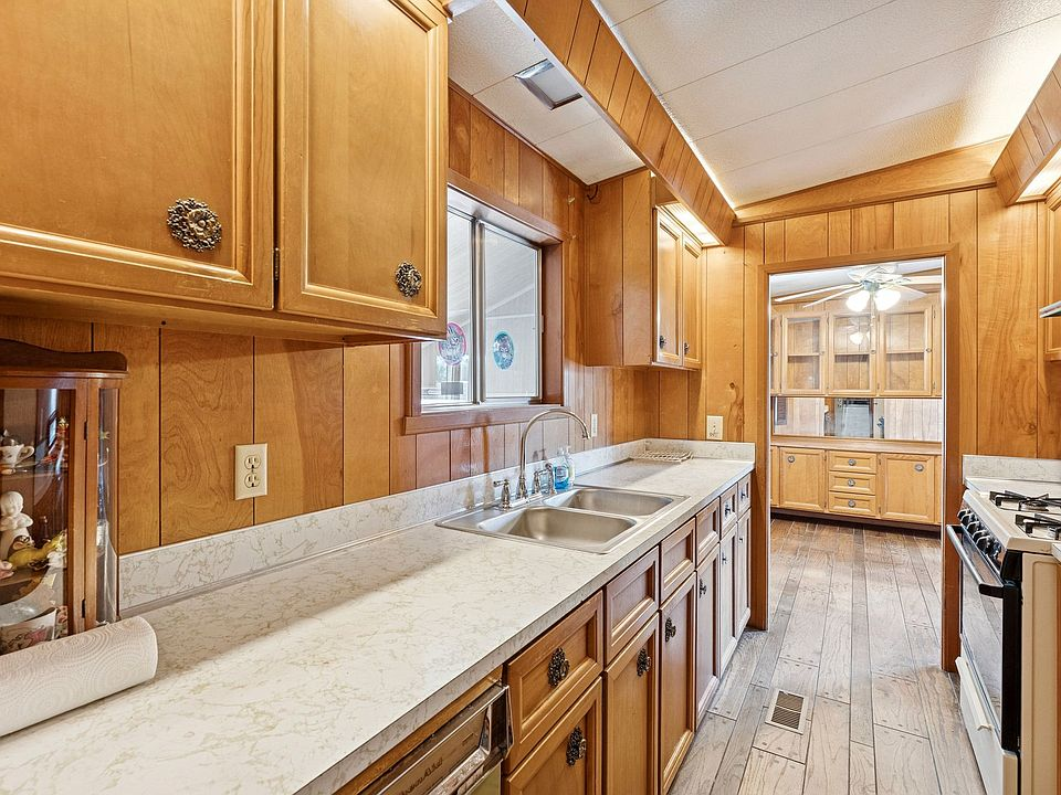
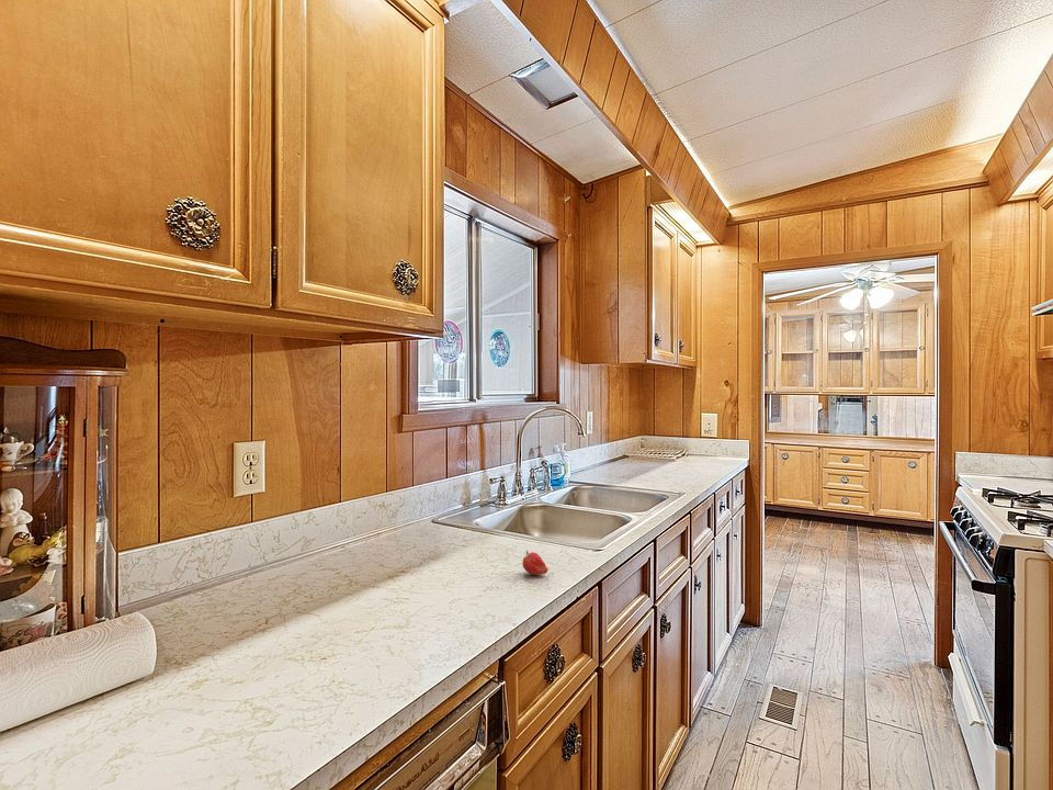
+ fruit (534, 562)
